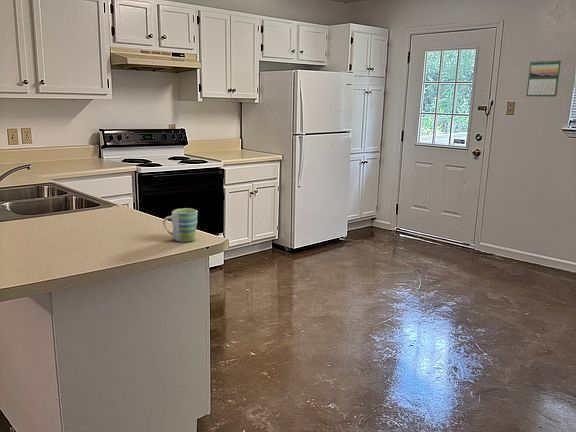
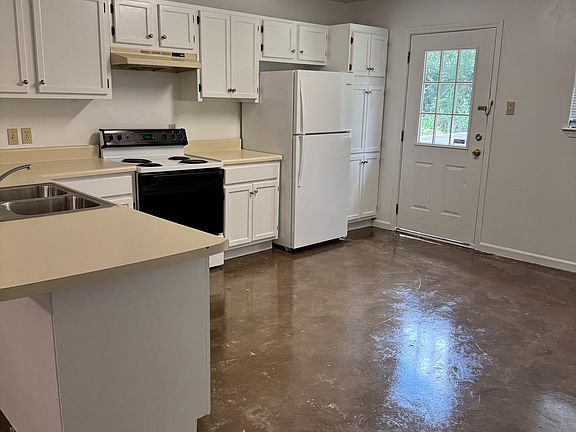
- calendar (543, 78)
- mug (180, 225)
